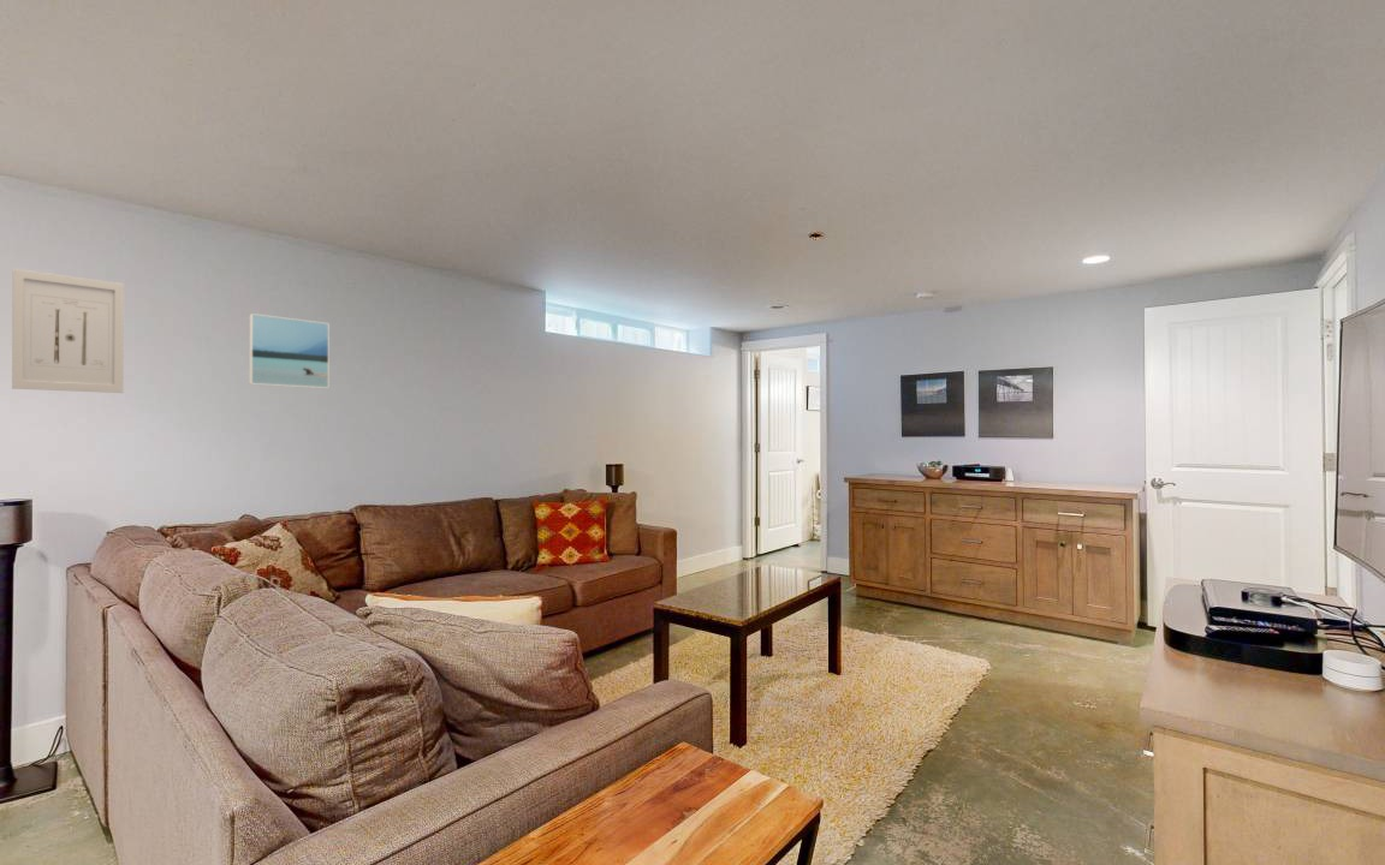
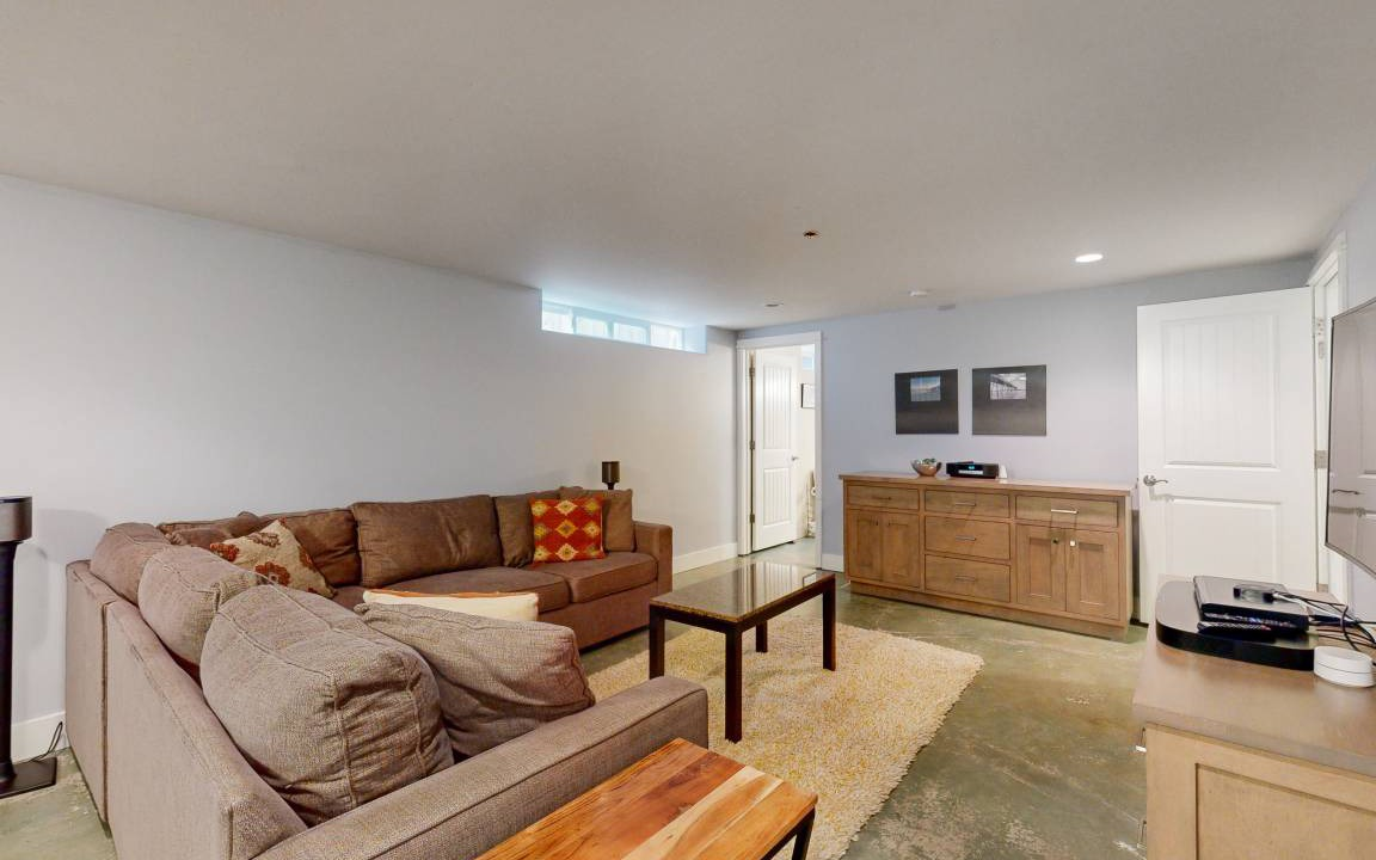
- wall art (70, 333)
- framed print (290, 352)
